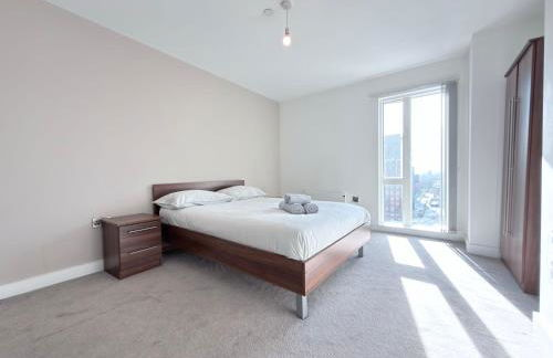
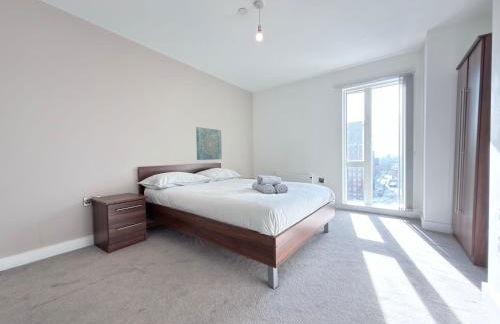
+ wall art (209, 144)
